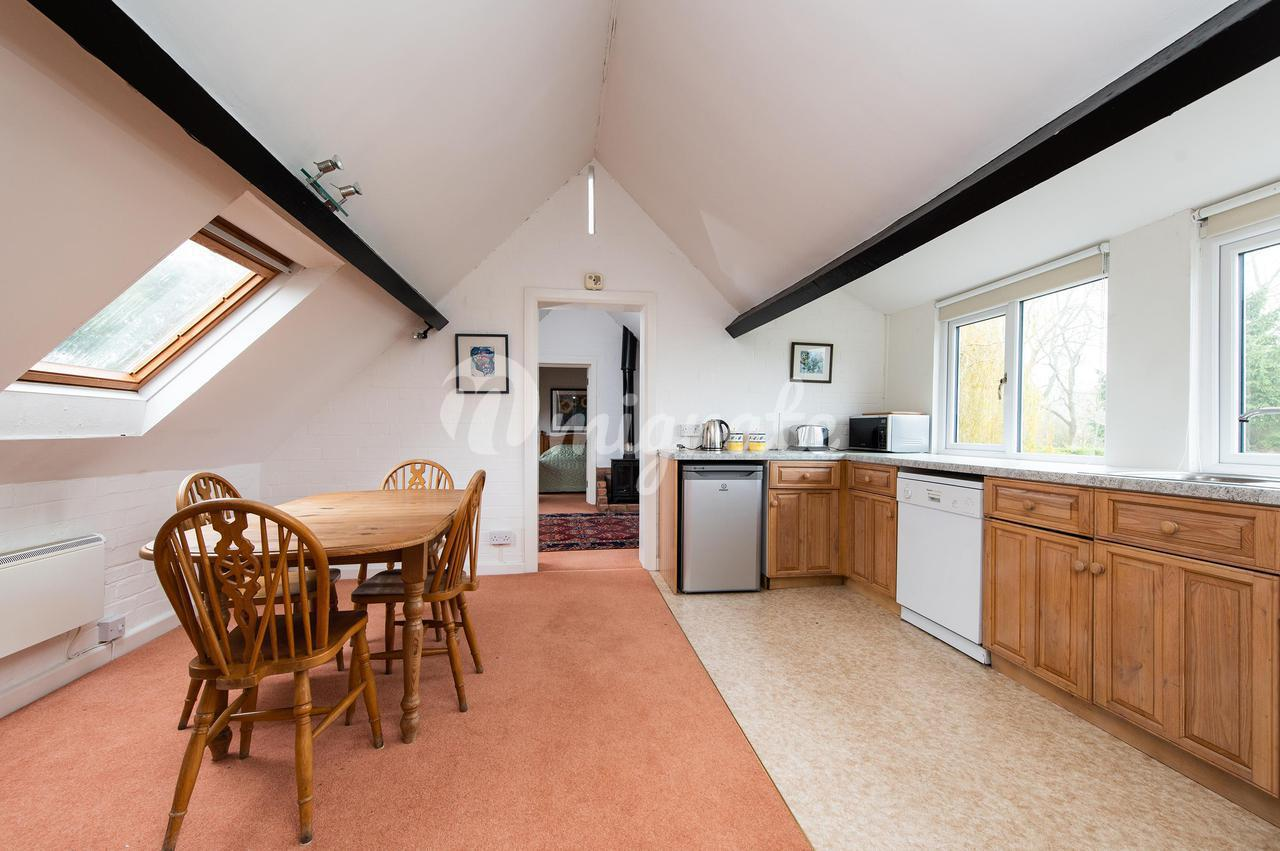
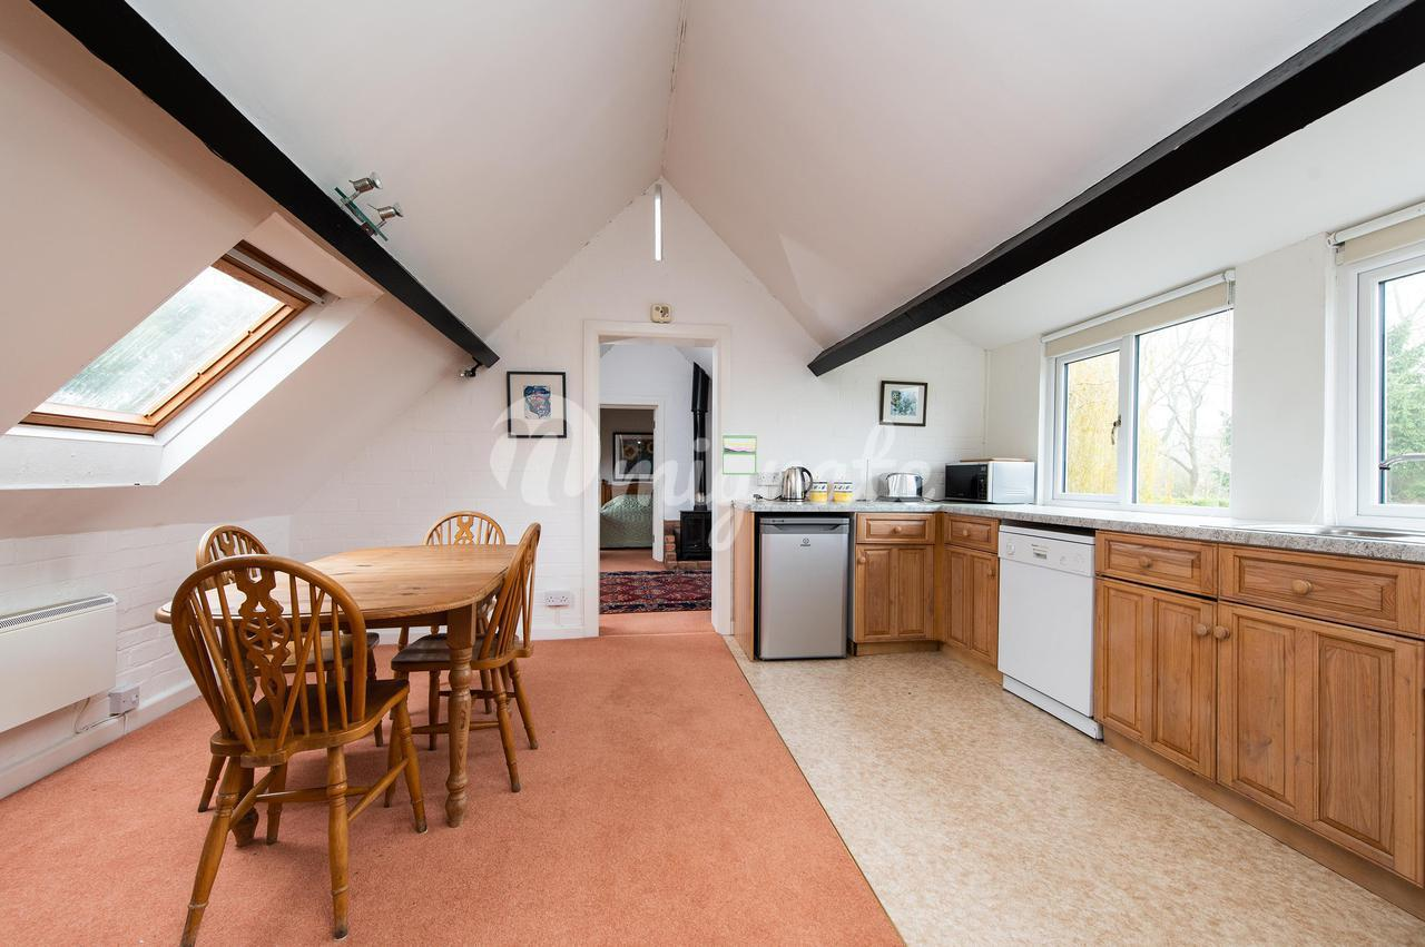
+ calendar (739, 453)
